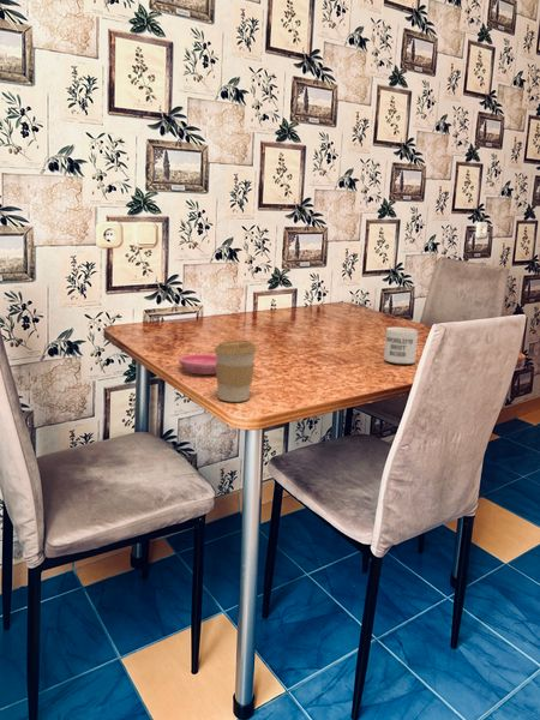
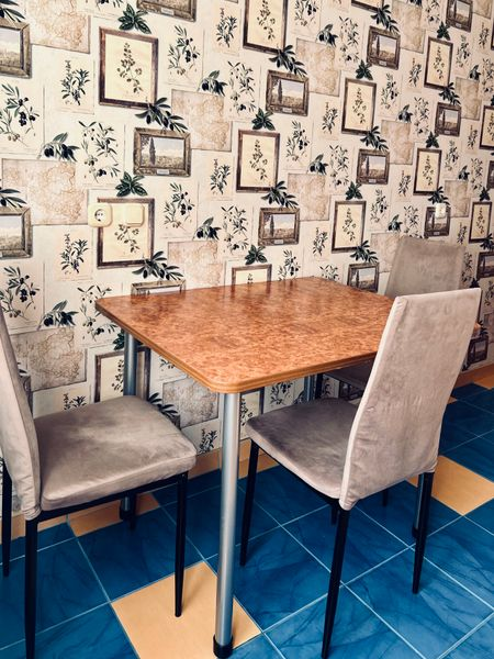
- coffee cup (234, 368)
- mug (401, 344)
- saucer (203, 364)
